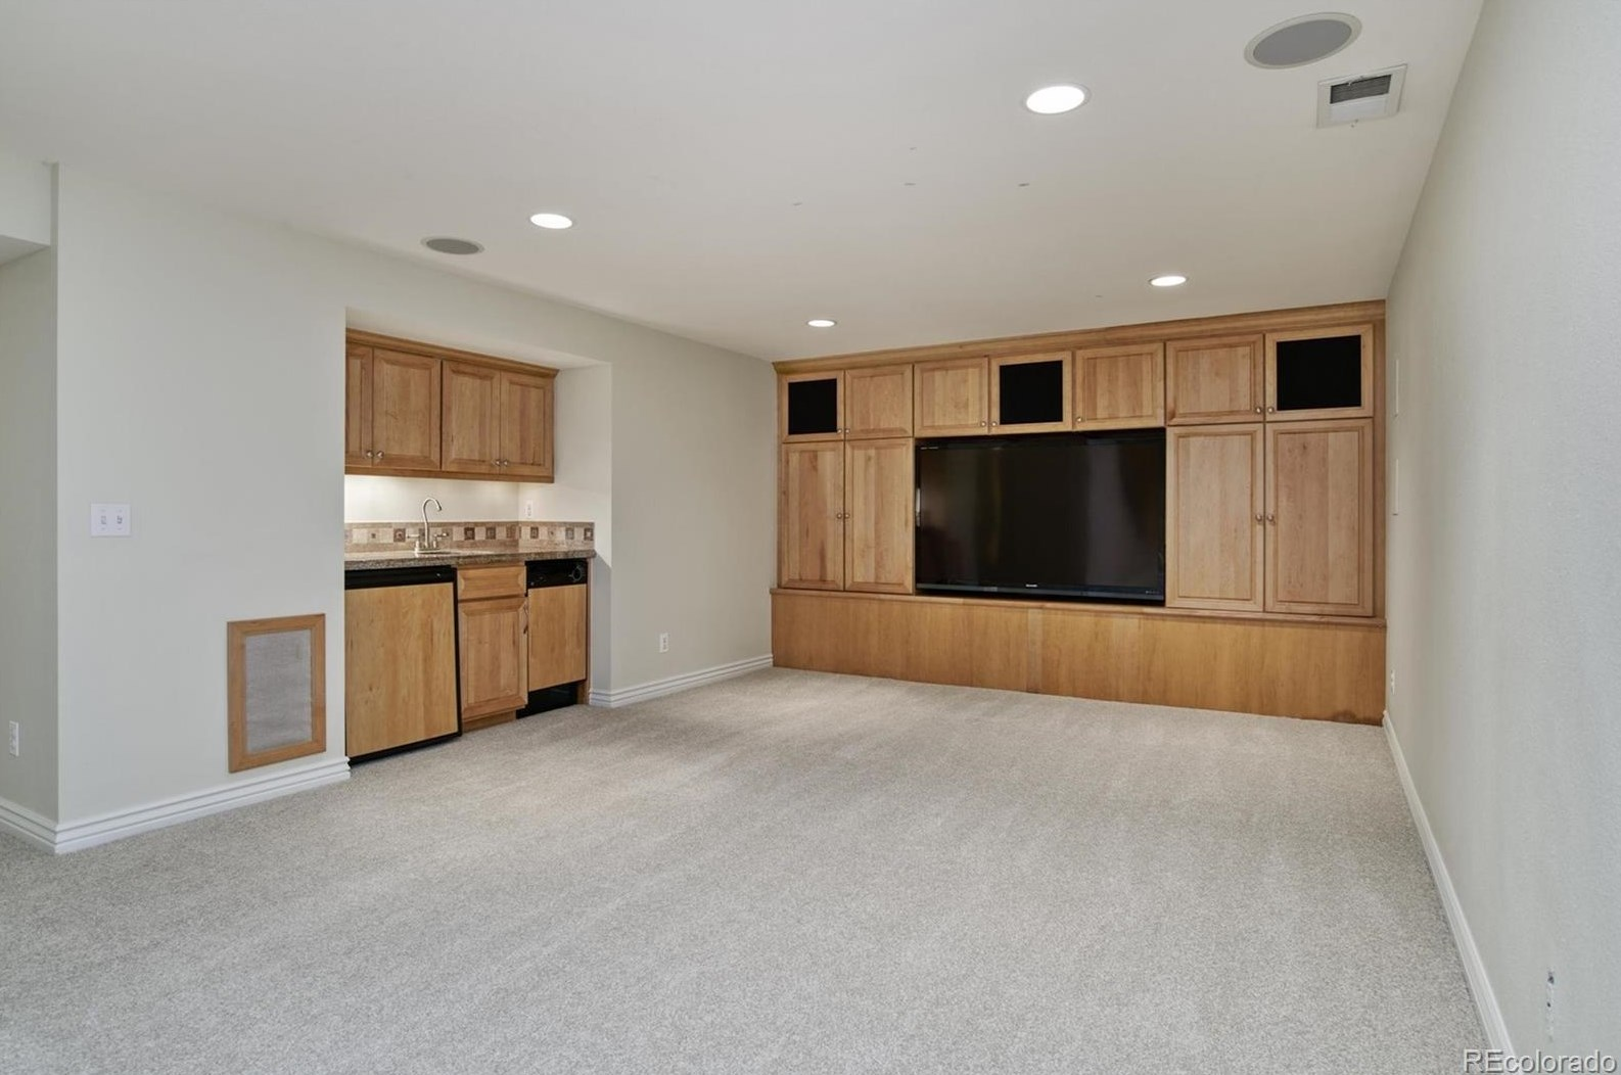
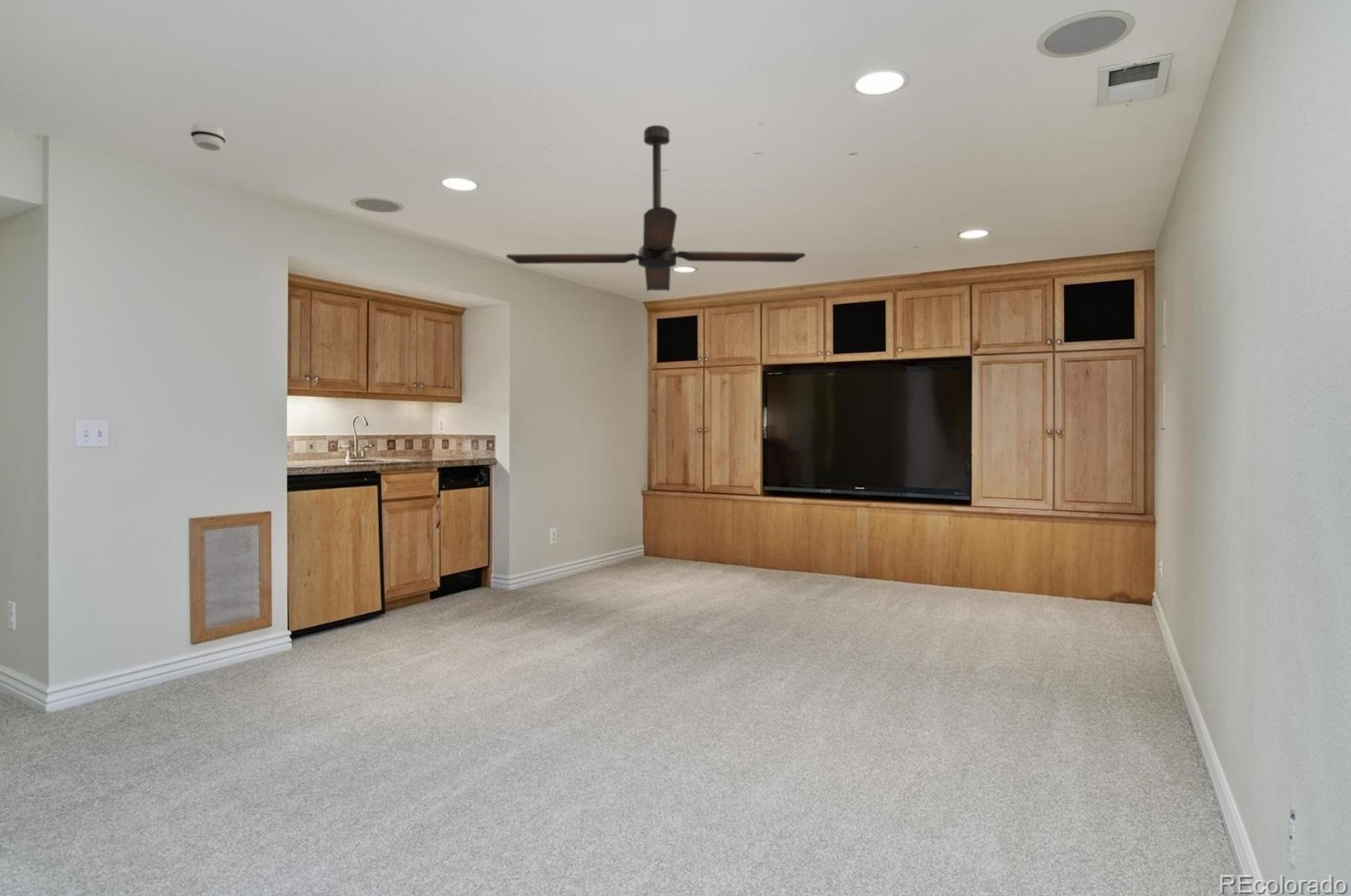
+ smoke detector (208, 137)
+ ceiling fan (656, 199)
